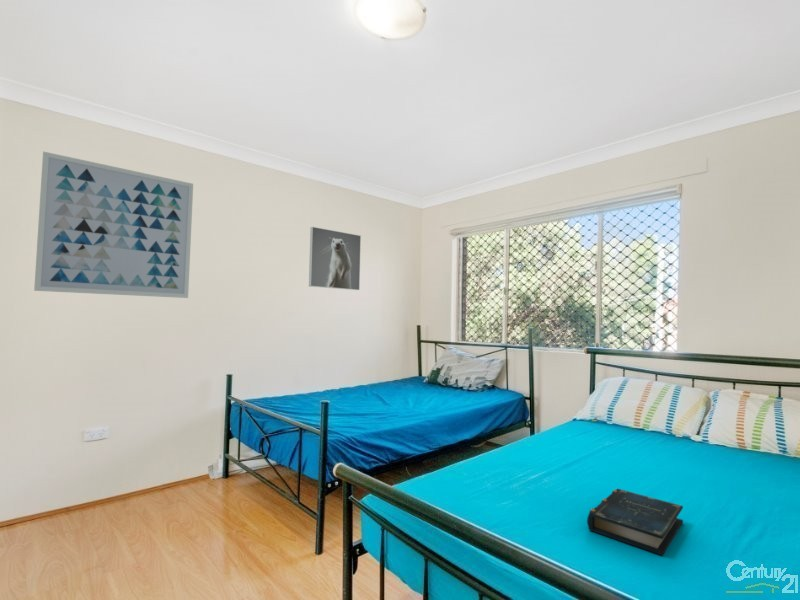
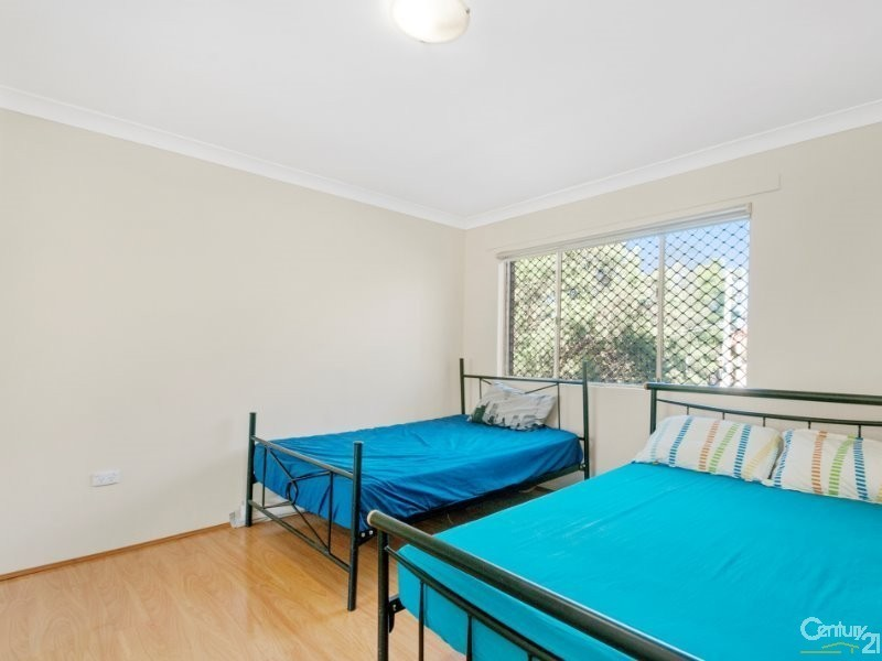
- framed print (335, 259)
- book (635, 517)
- wall art (122, 231)
